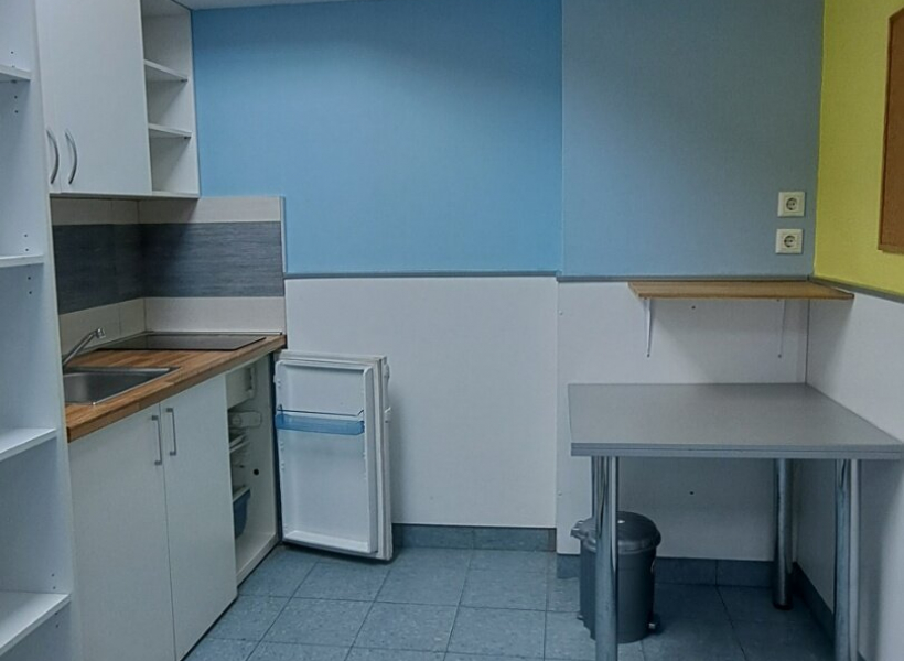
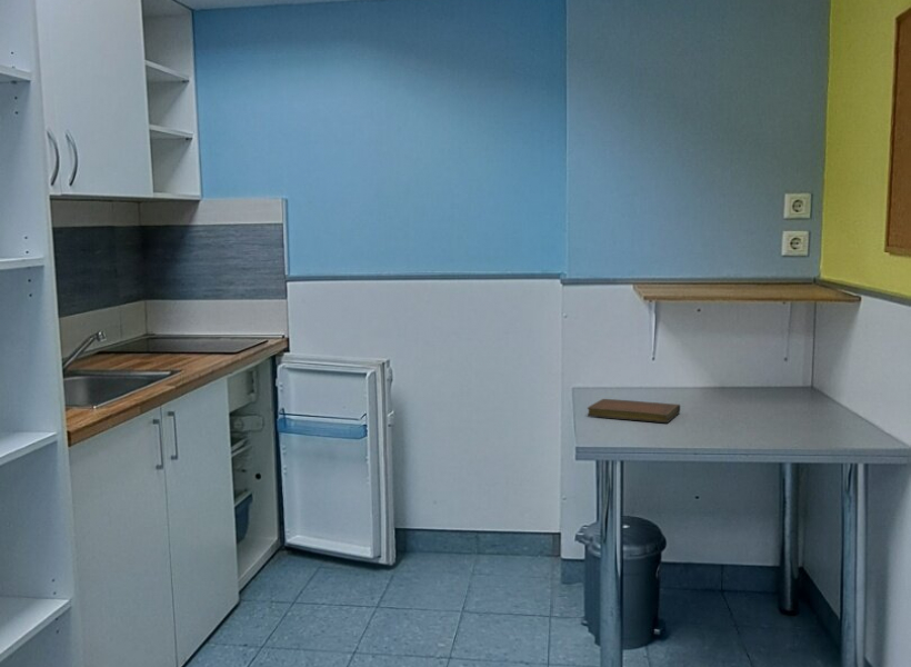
+ notebook (633, 409)
